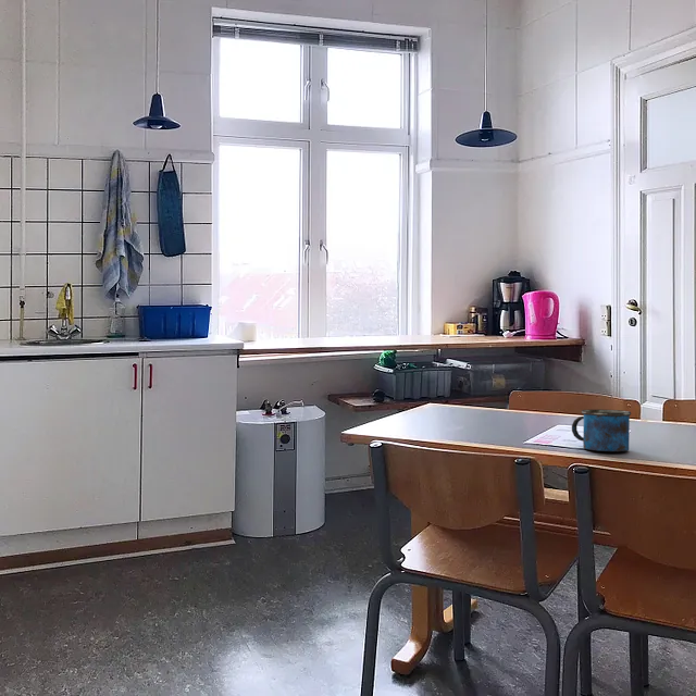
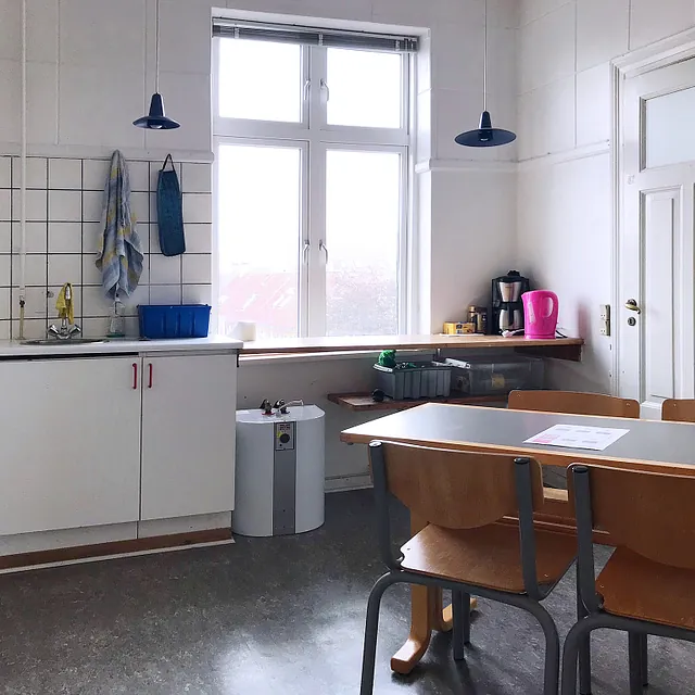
- mug (600, 430)
